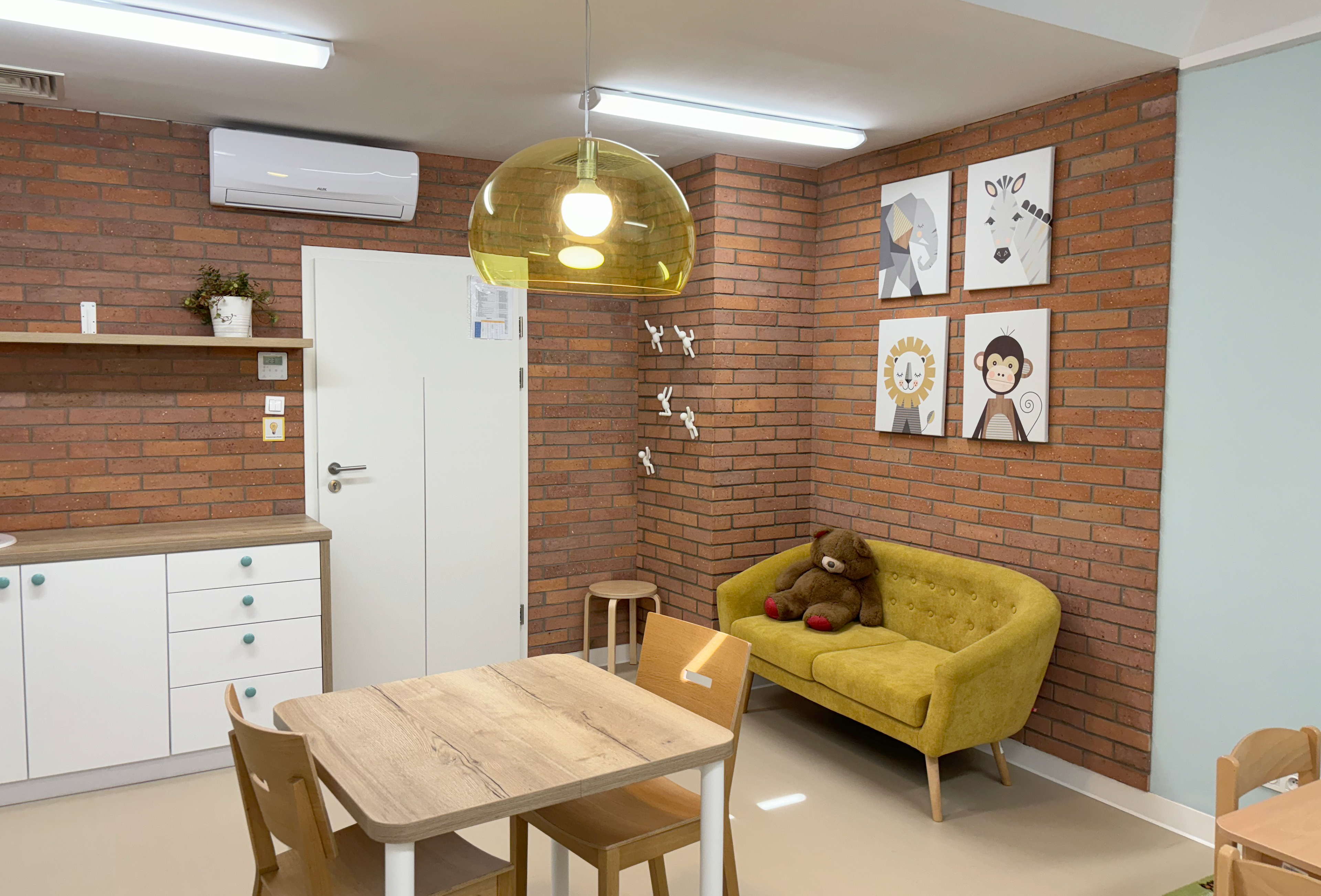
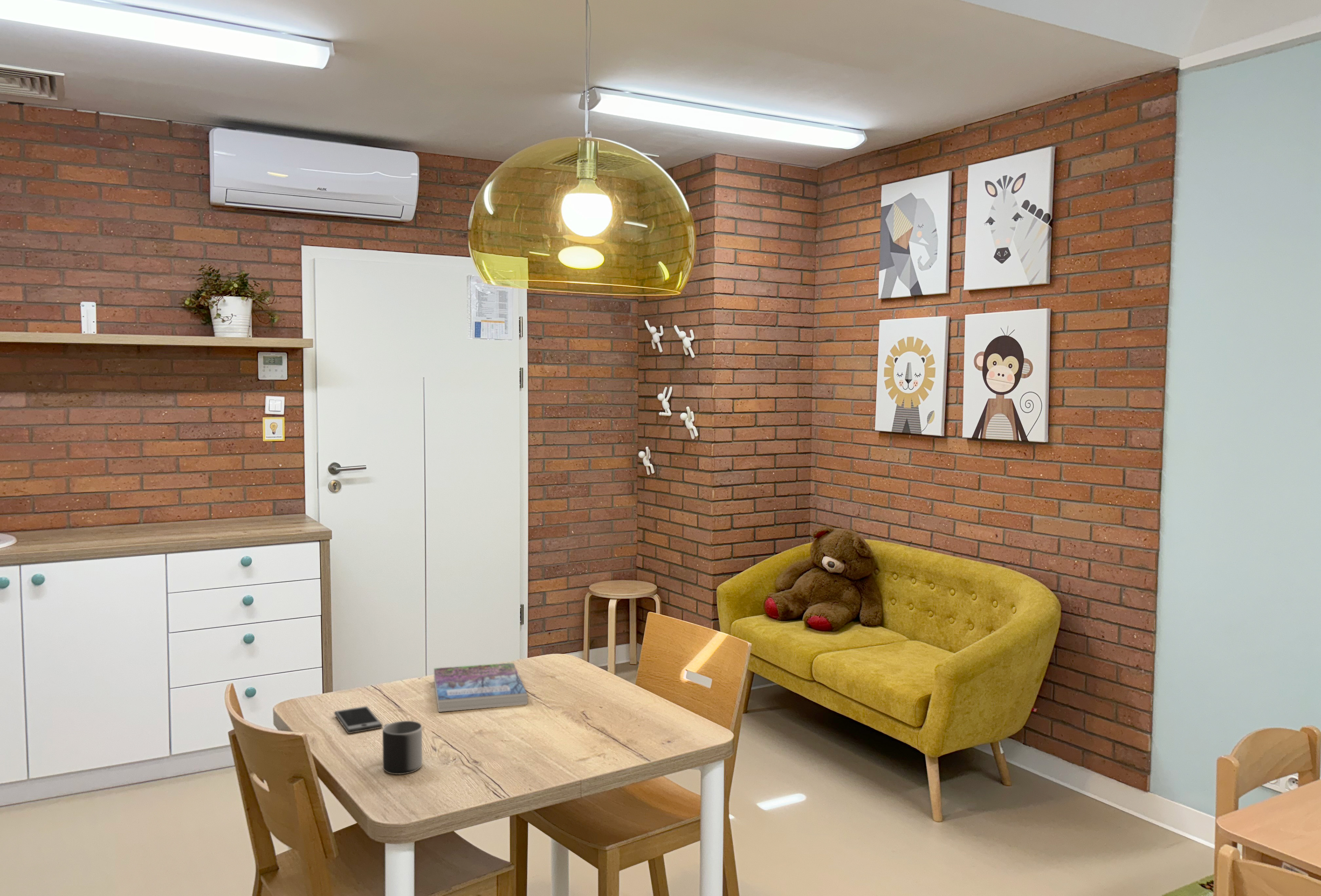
+ book (479, 686)
+ smartphone (358, 719)
+ mug (399, 744)
